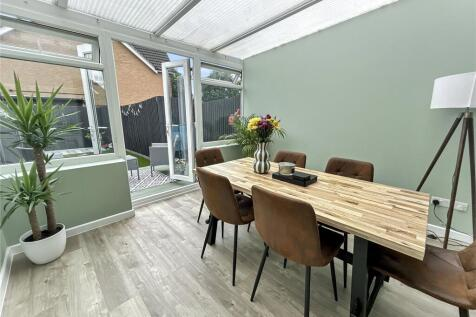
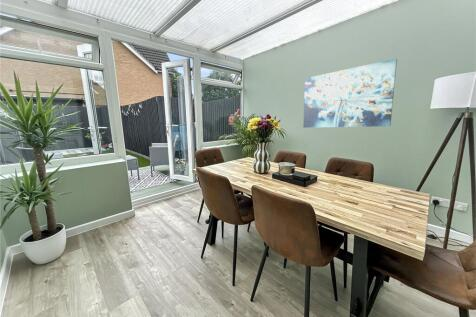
+ wall art (342, 99)
